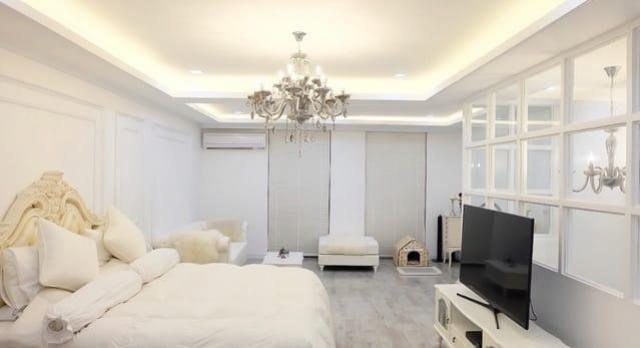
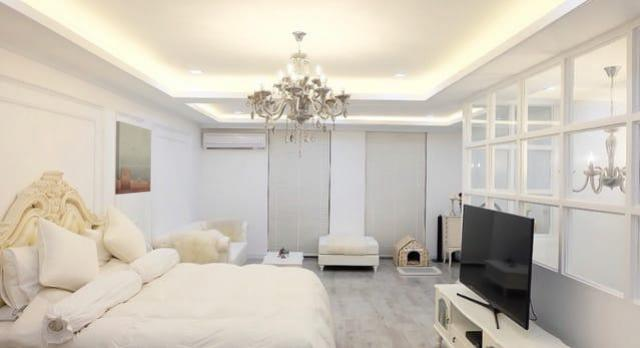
+ wall art (134, 159)
